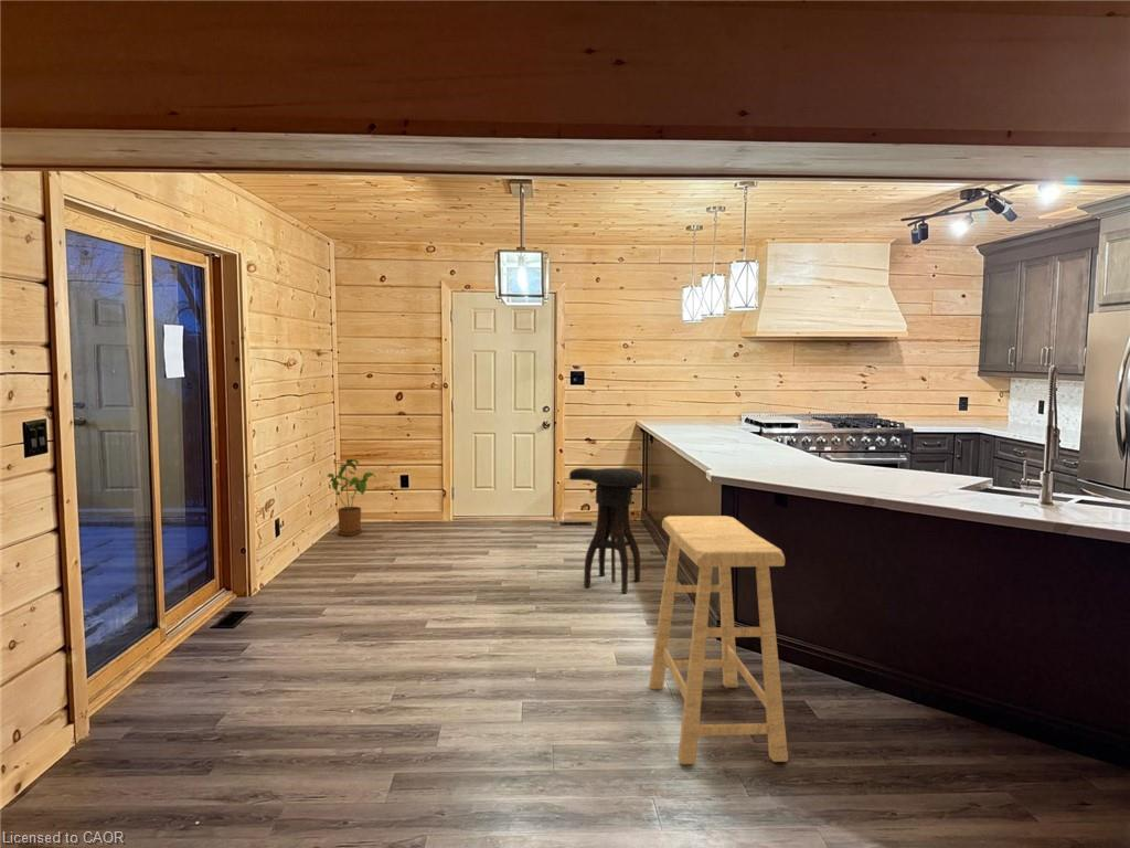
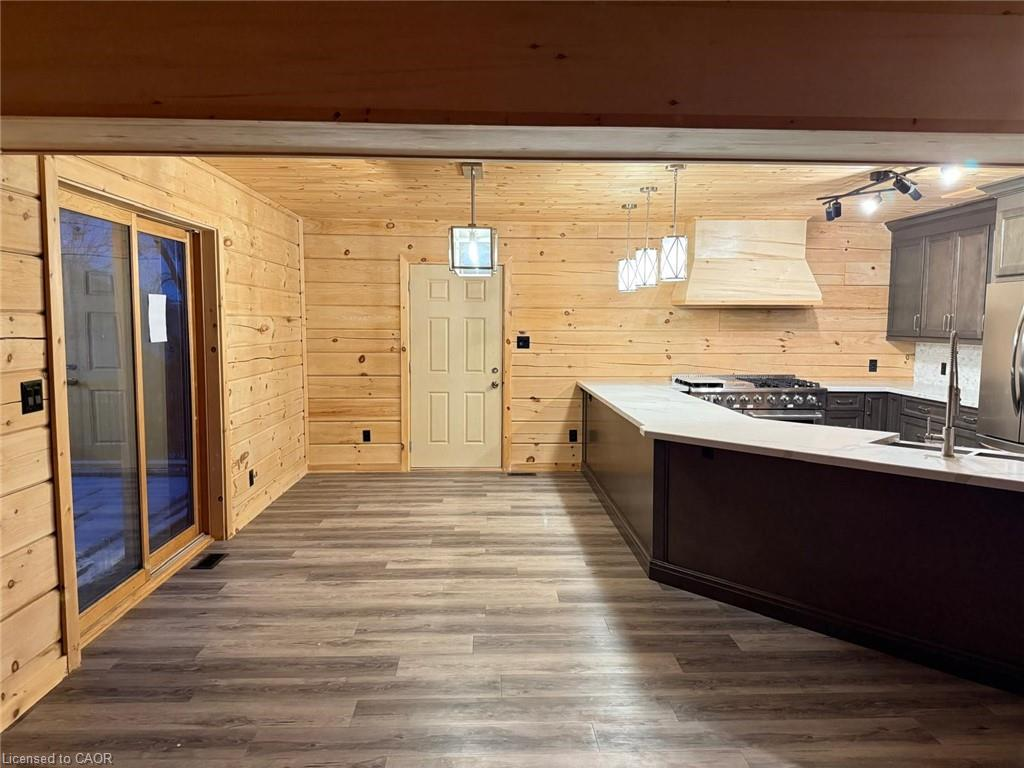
- house plant (352, 497)
- stool (713, 627)
- stool (607, 524)
